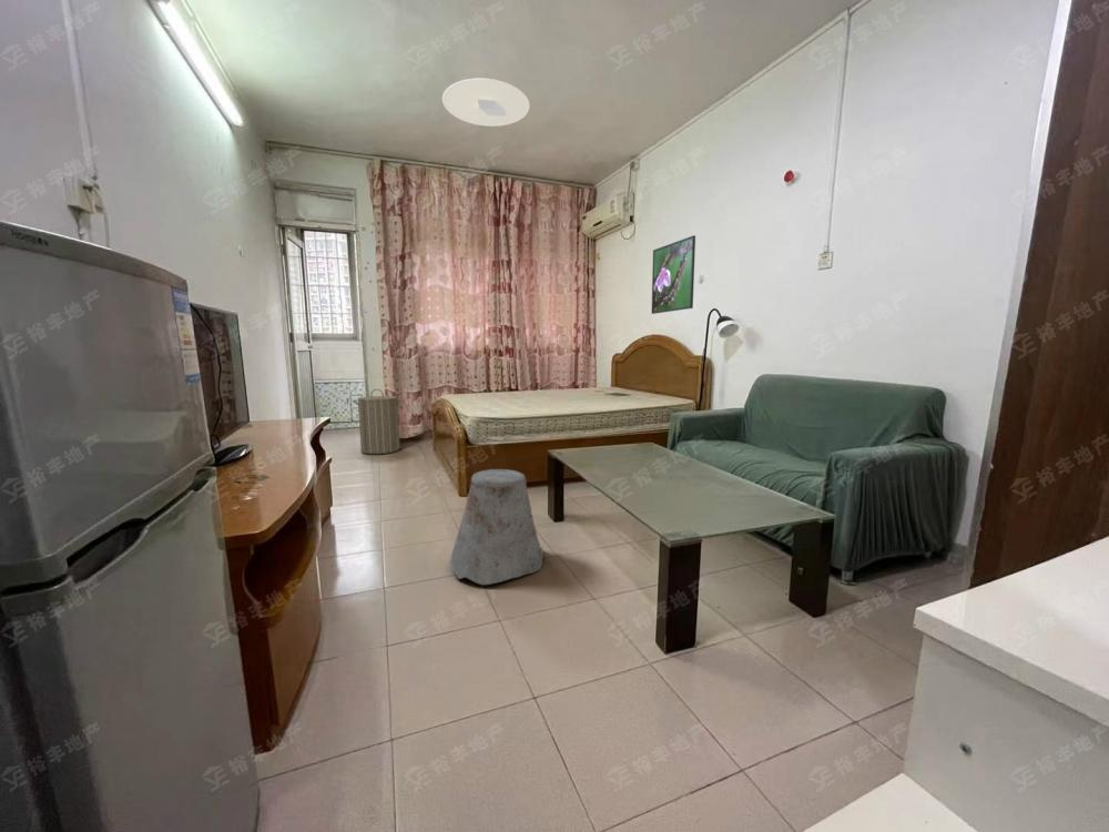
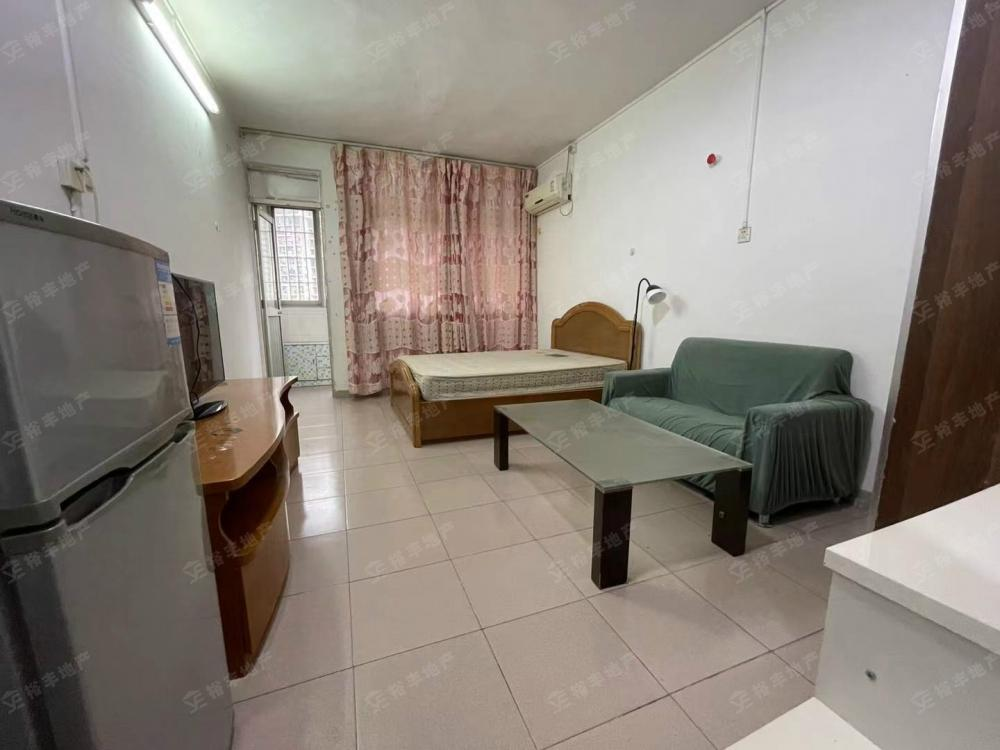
- laundry hamper (378, 419)
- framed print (671, 277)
- stool (496, 518)
- ceiling light (486, 100)
